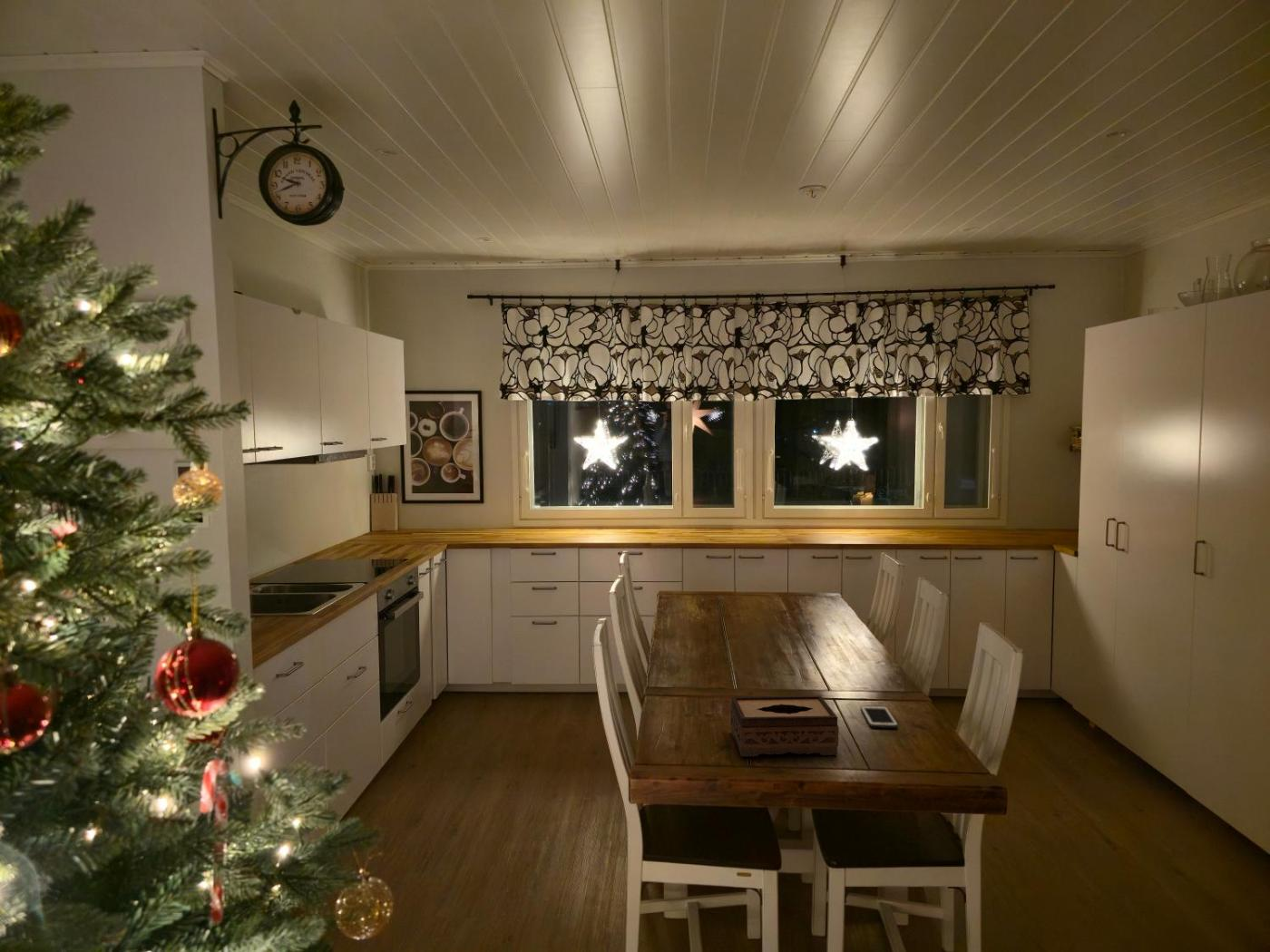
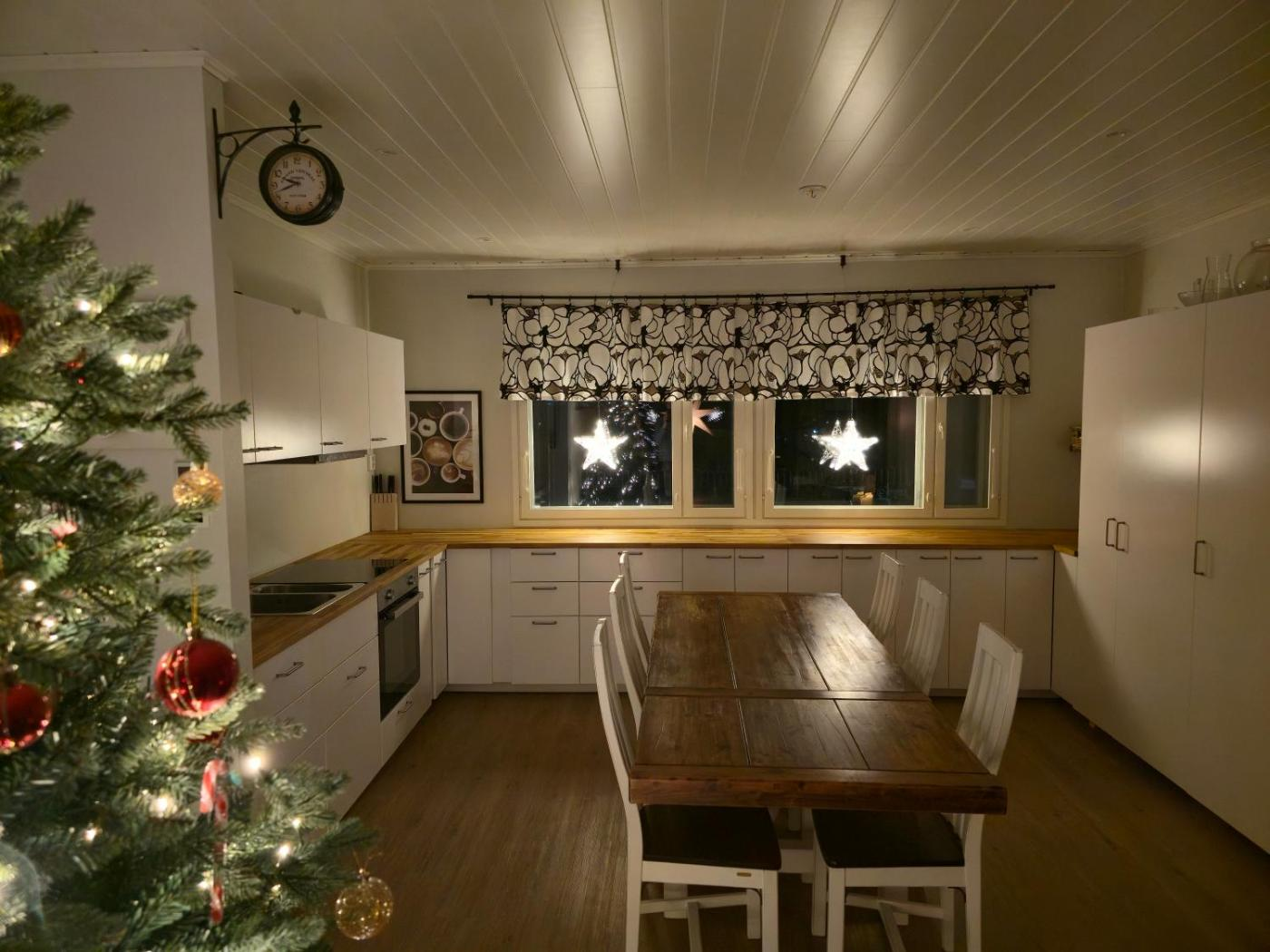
- tissue box (782, 724)
- cell phone (878, 716)
